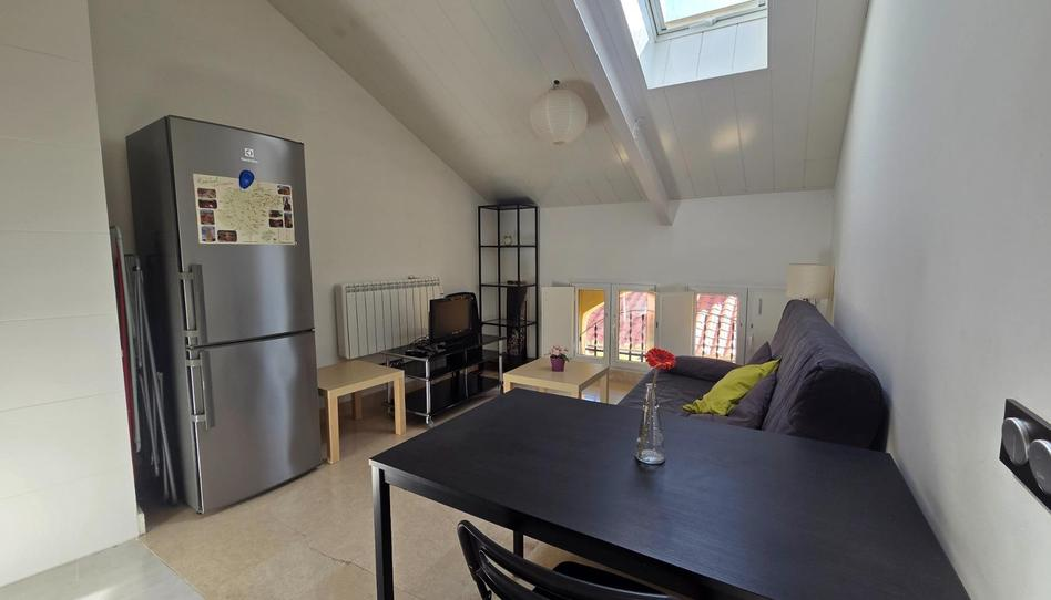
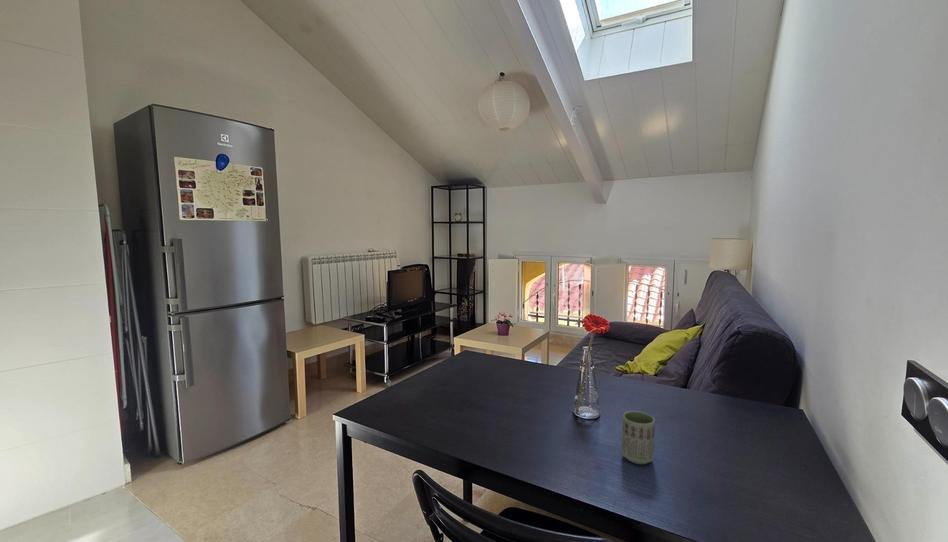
+ cup (638, 437)
